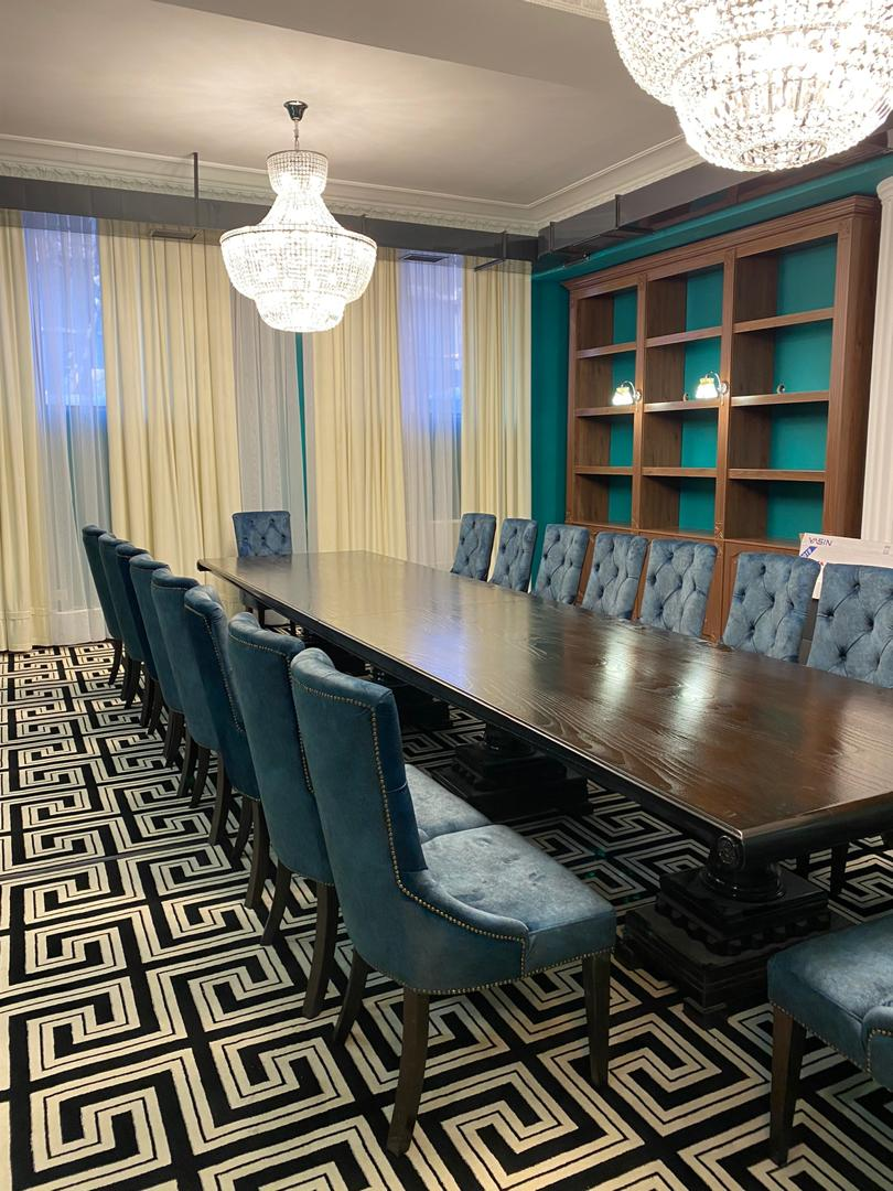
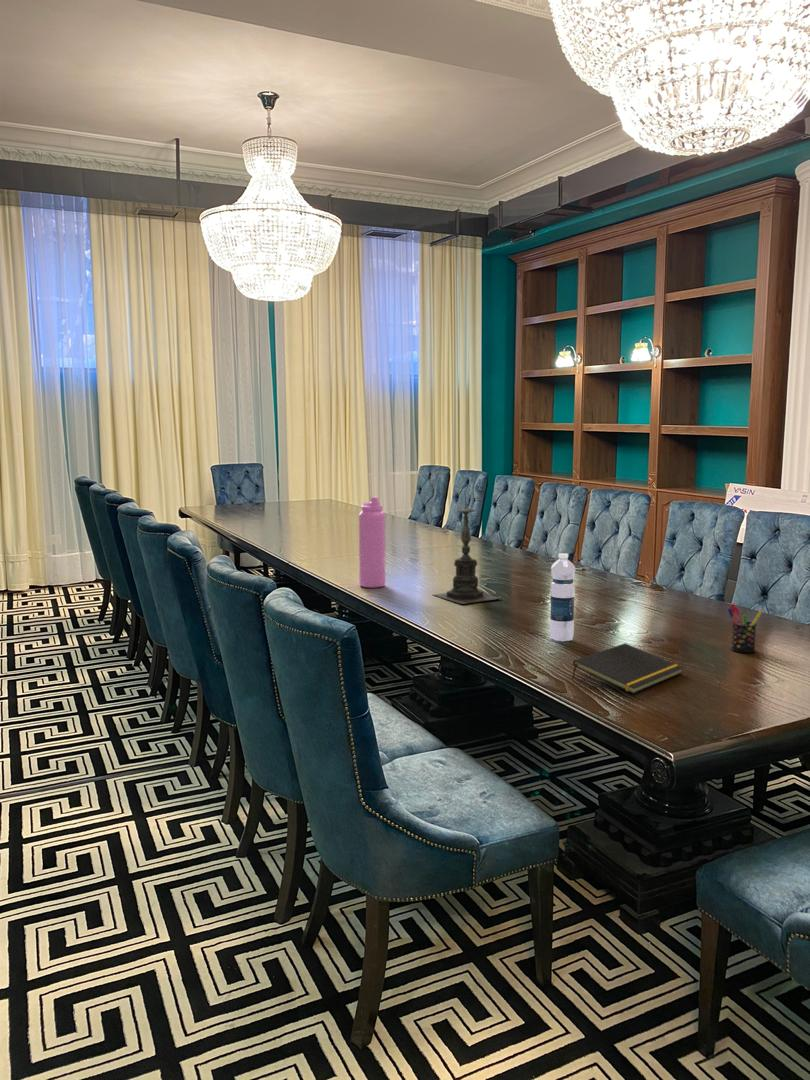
+ water bottle (562, 596)
+ notepad (628, 666)
+ candle holder (466, 546)
+ water bottle (372, 541)
+ pen holder (742, 627)
